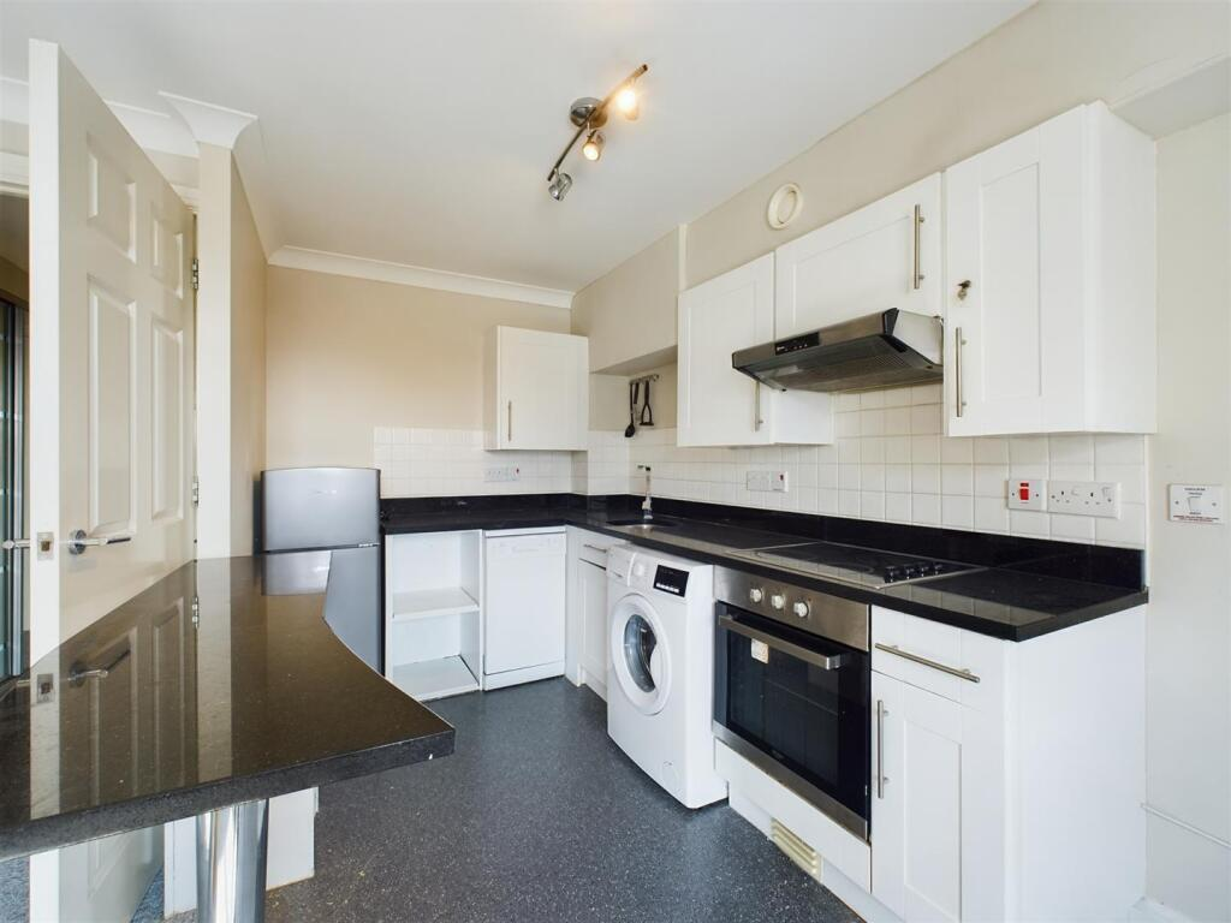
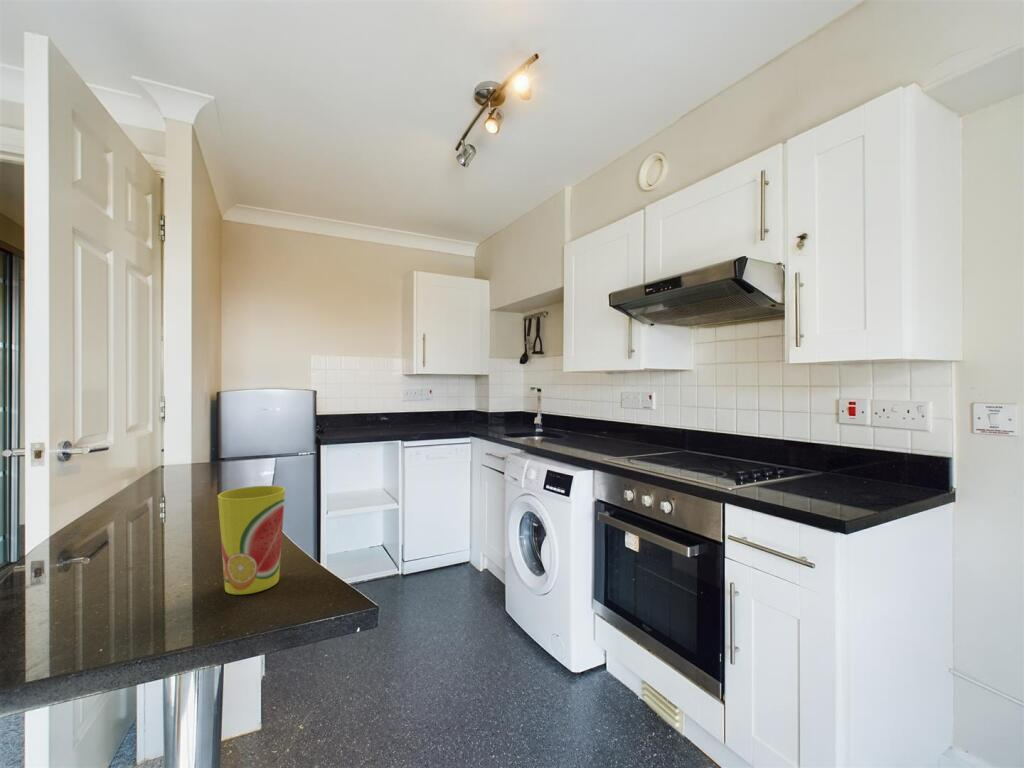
+ cup (252, 537)
